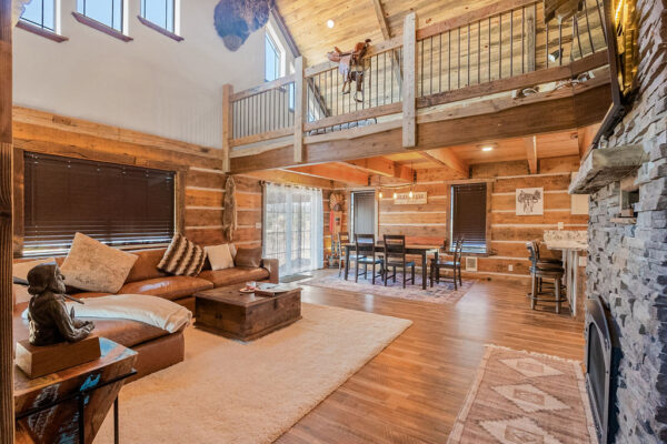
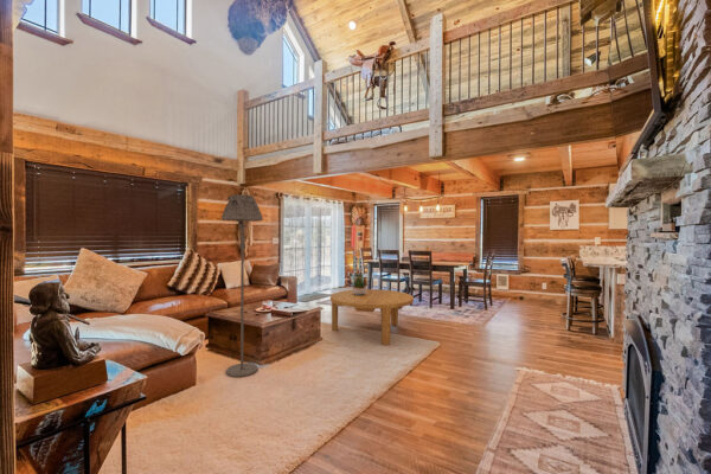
+ potted plant (359, 282)
+ coffee table (371, 310)
+ floor lamp (242, 283)
